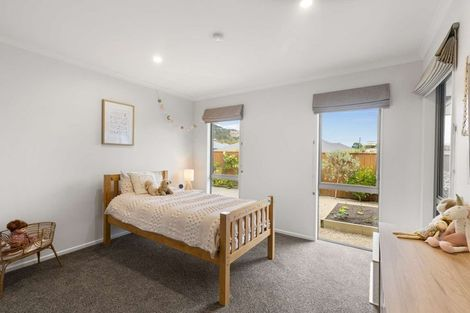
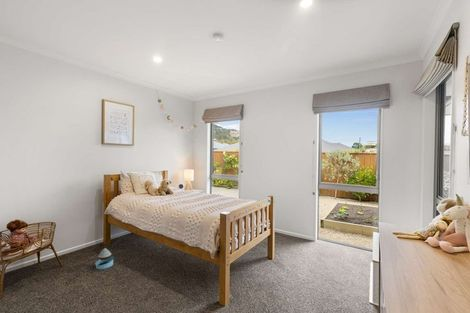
+ stacking toy (104, 256)
